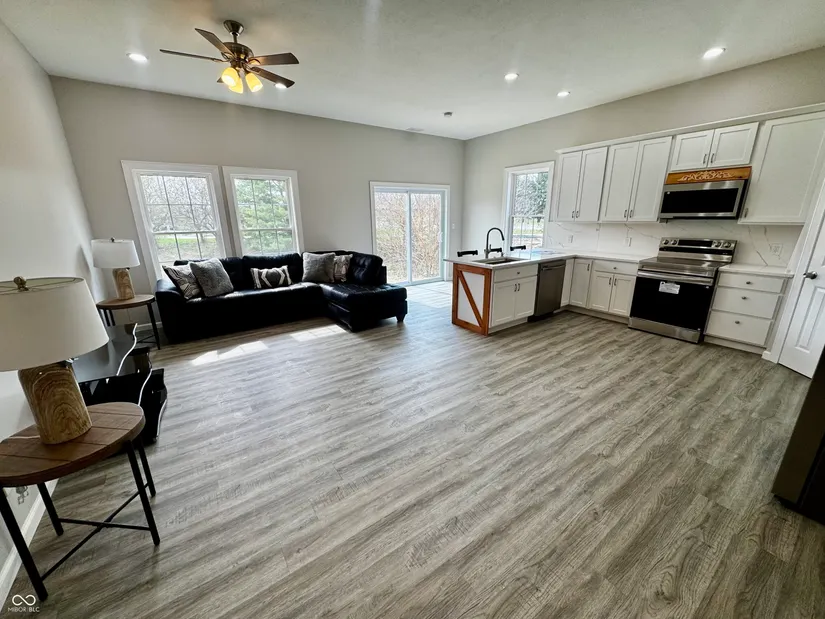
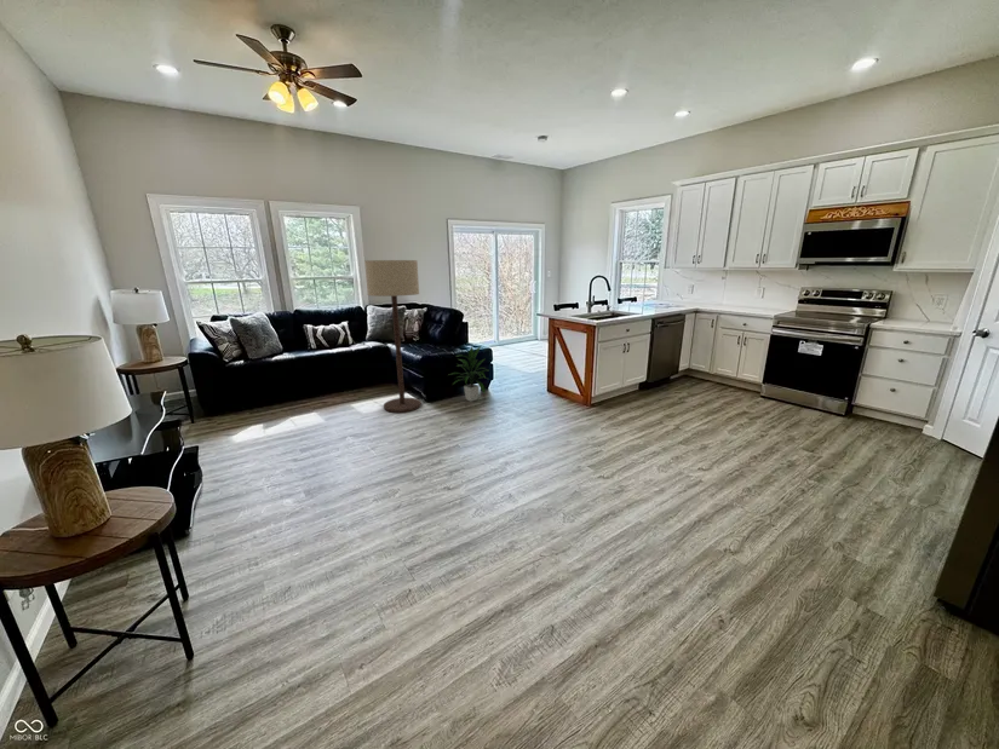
+ floor lamp (397, 336)
+ indoor plant (471, 374)
